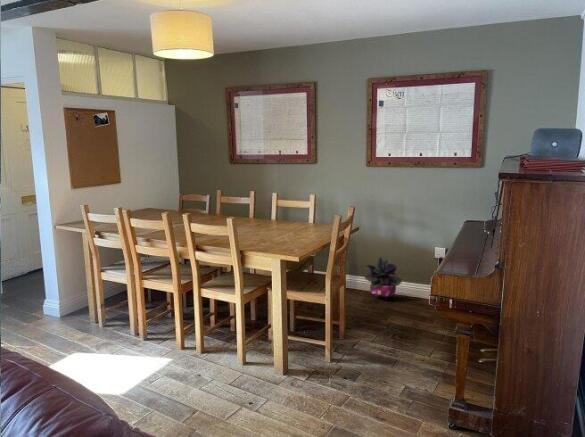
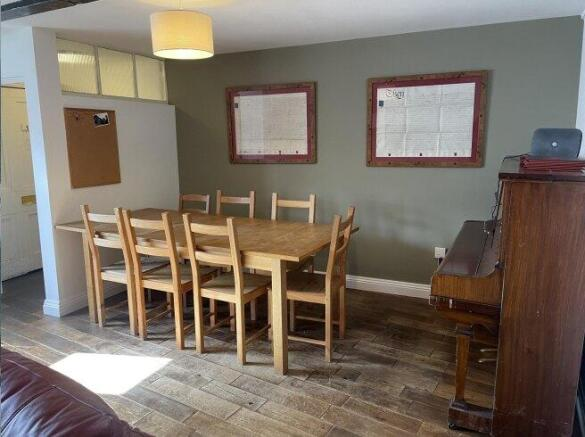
- potted plant (383, 278)
